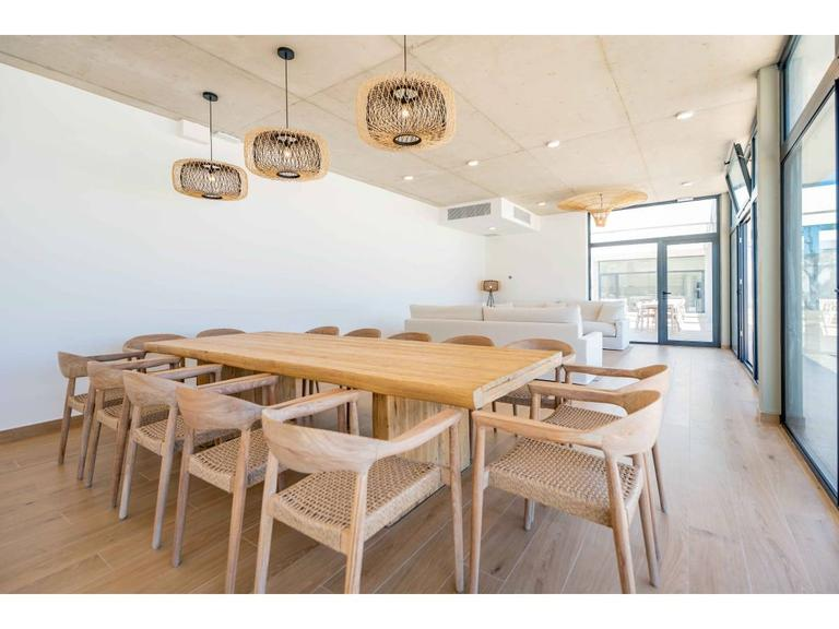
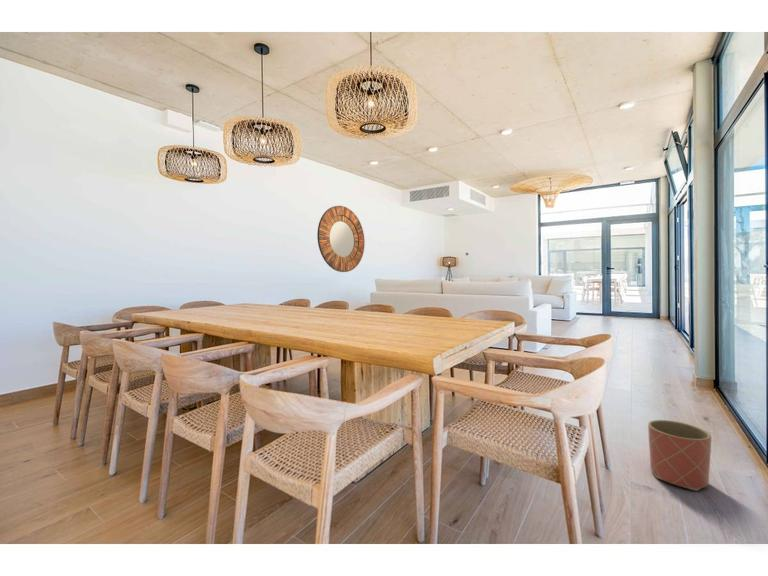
+ planter (678, 453)
+ home mirror (342, 239)
